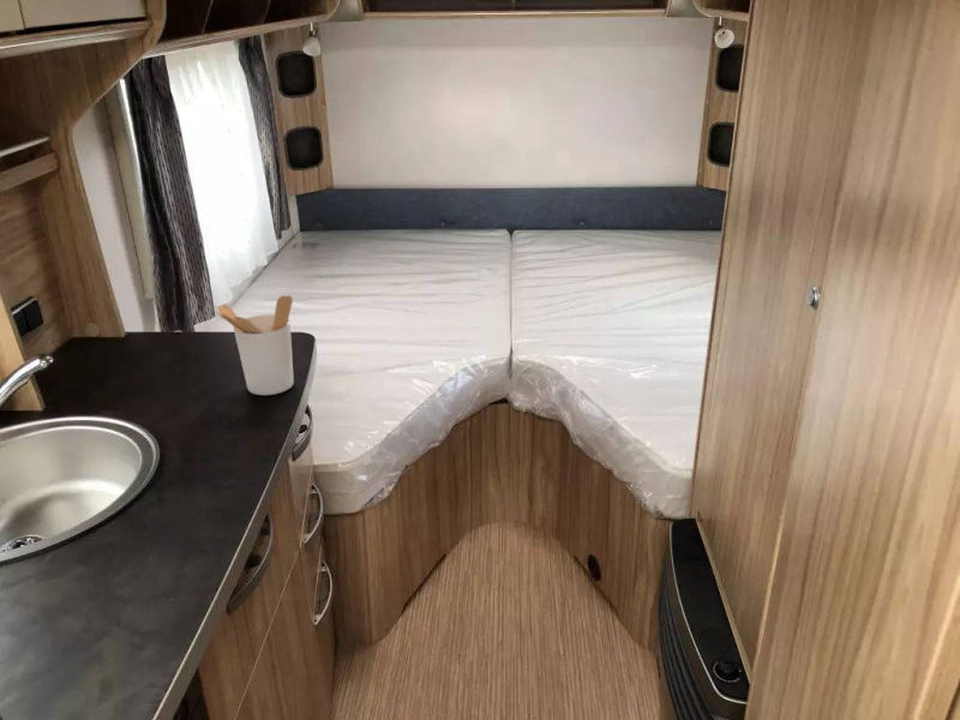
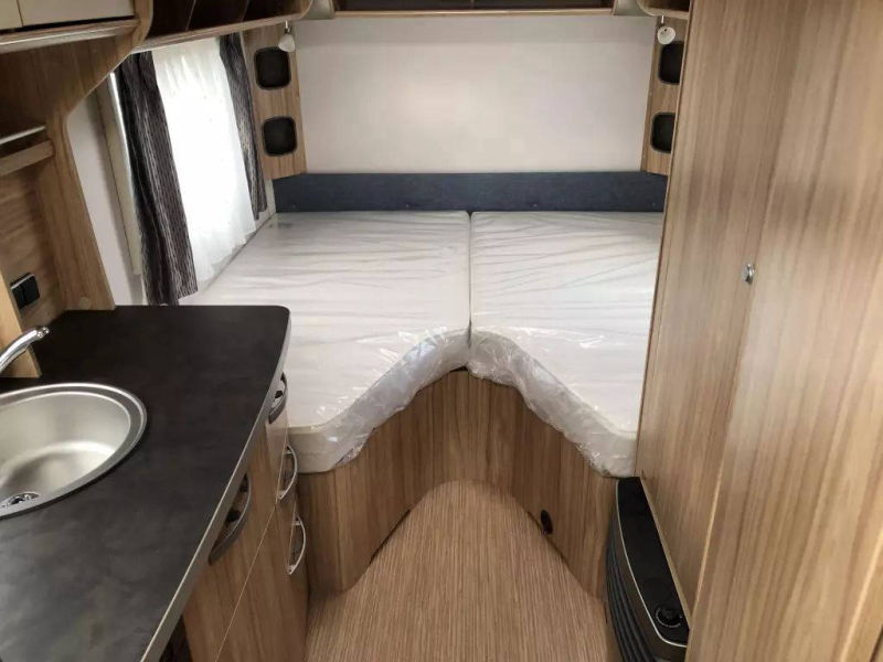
- utensil holder (256, 344)
